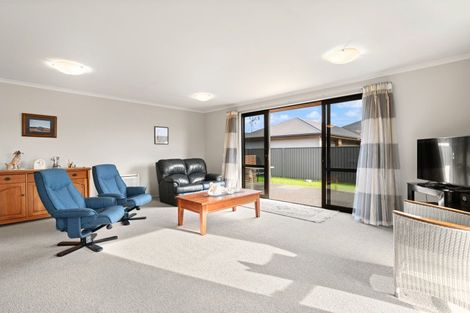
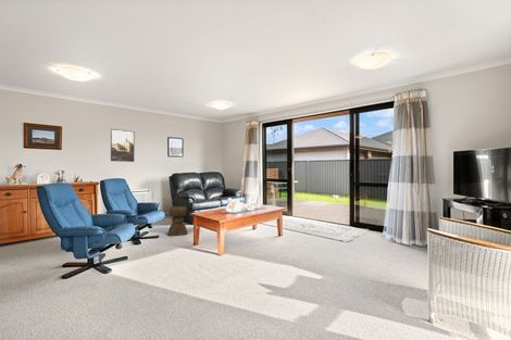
+ stool (177, 219)
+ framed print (122, 146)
